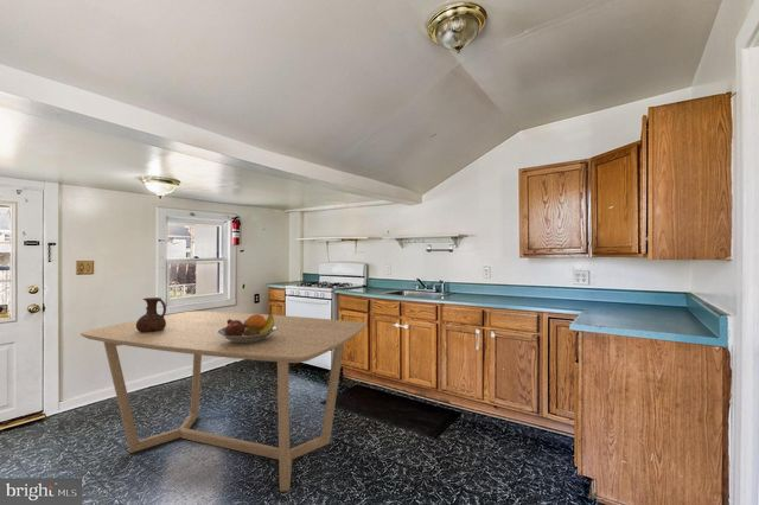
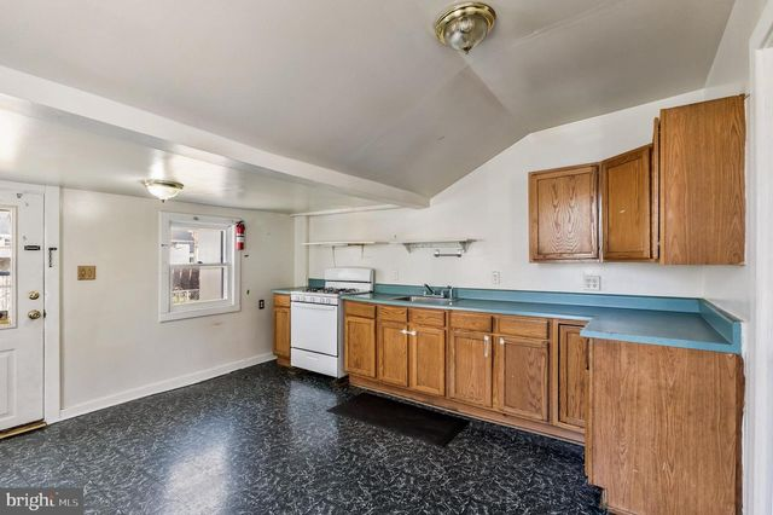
- fruit bowl (248, 326)
- ceramic pitcher (152, 313)
- dining table (240, 358)
